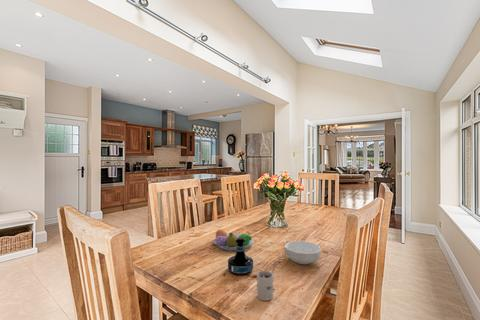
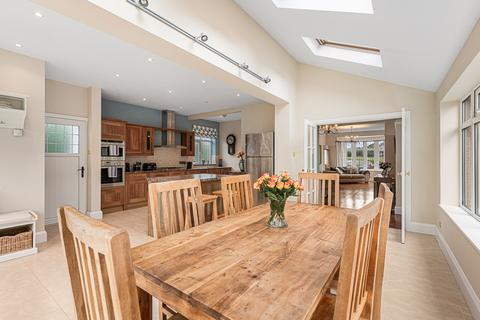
- fruit bowl (234, 236)
- cereal bowl (302, 253)
- mug (267, 277)
- tequila bottle (240, 254)
